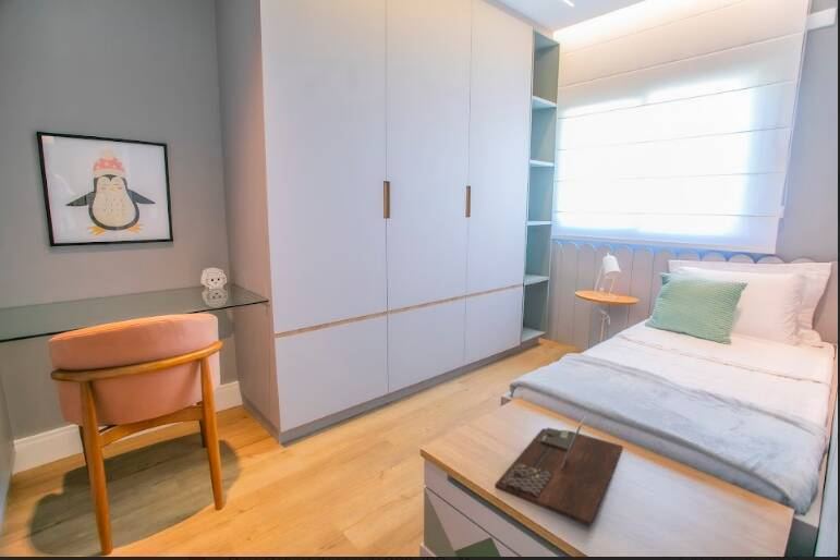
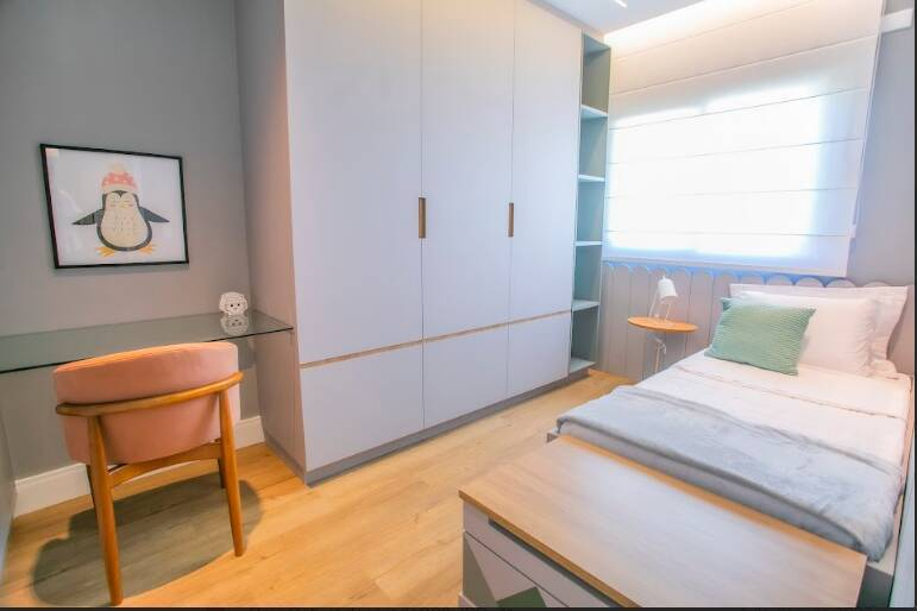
- decorative tray (564, 441)
